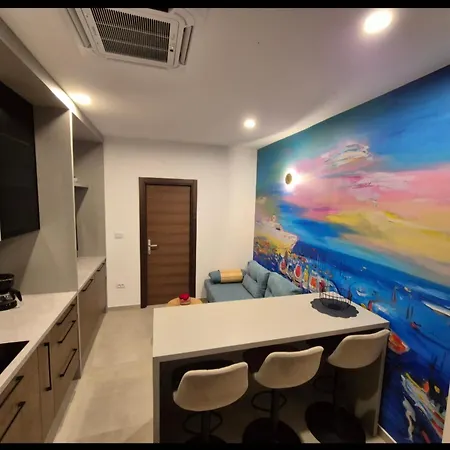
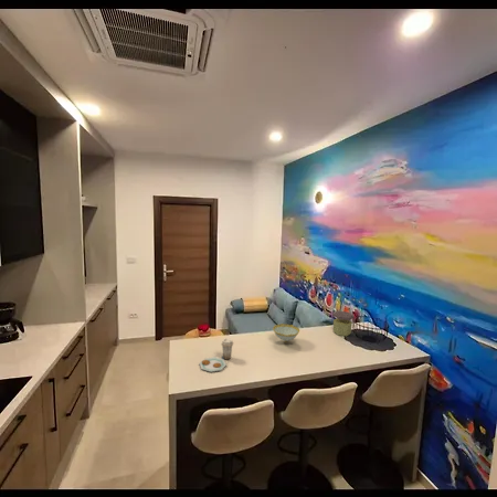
+ plate (215, 357)
+ decorative bowl (285, 335)
+ jar (342, 322)
